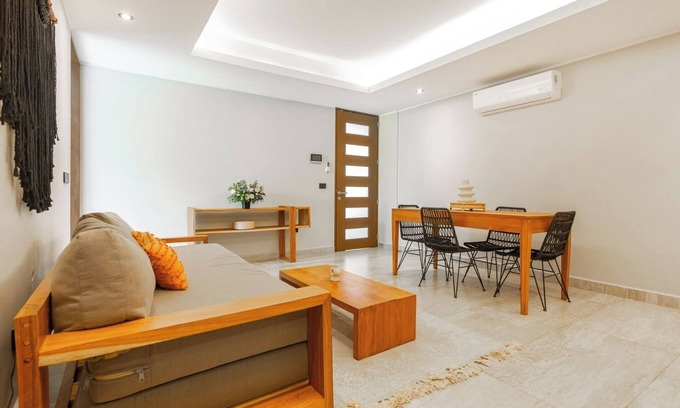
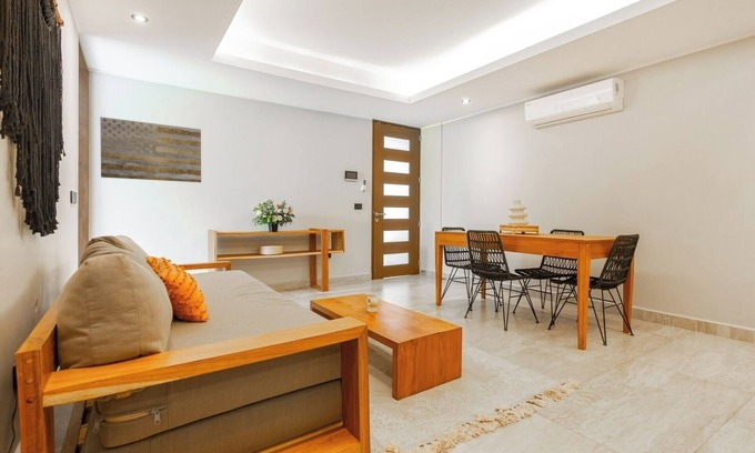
+ wall art (153, 151)
